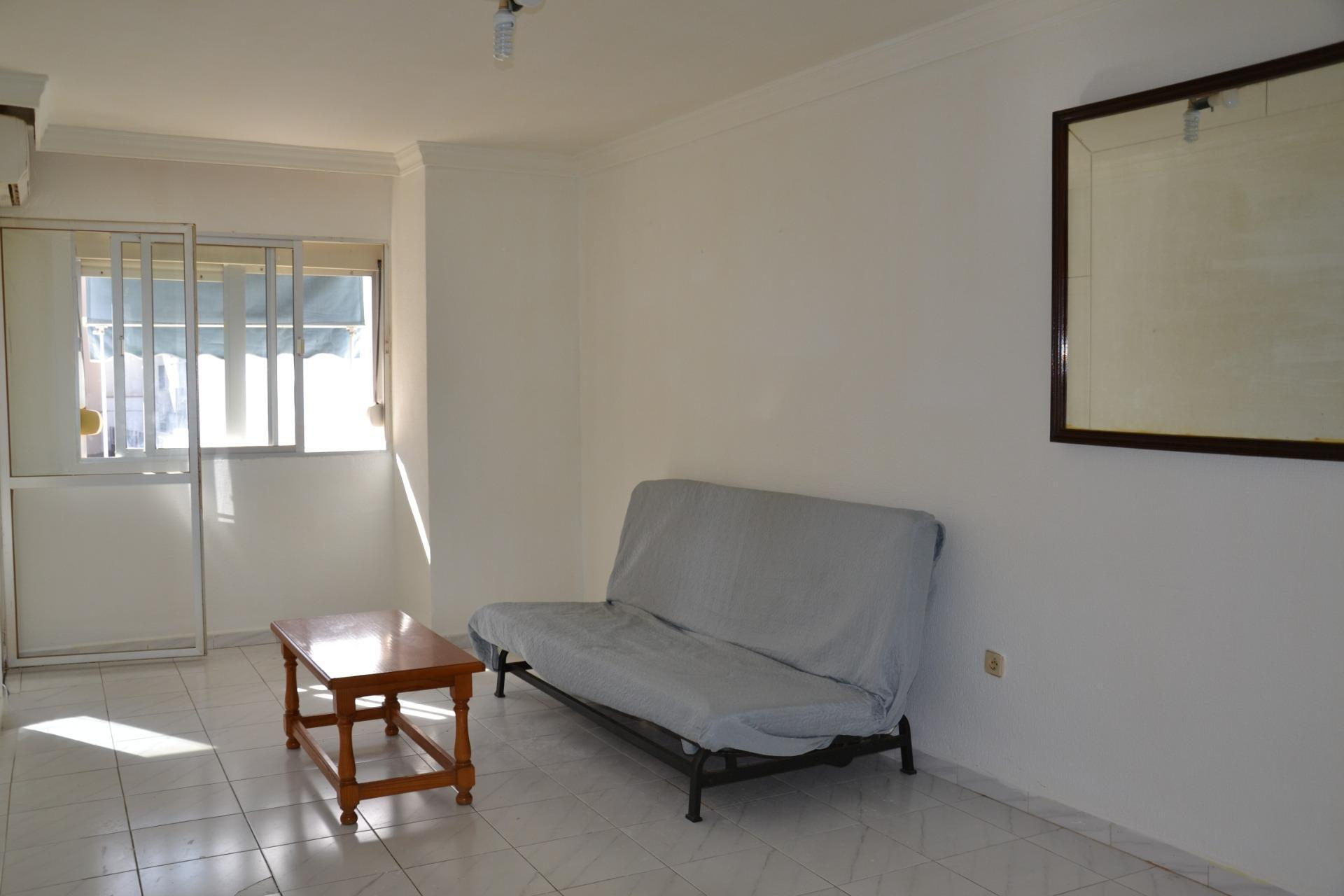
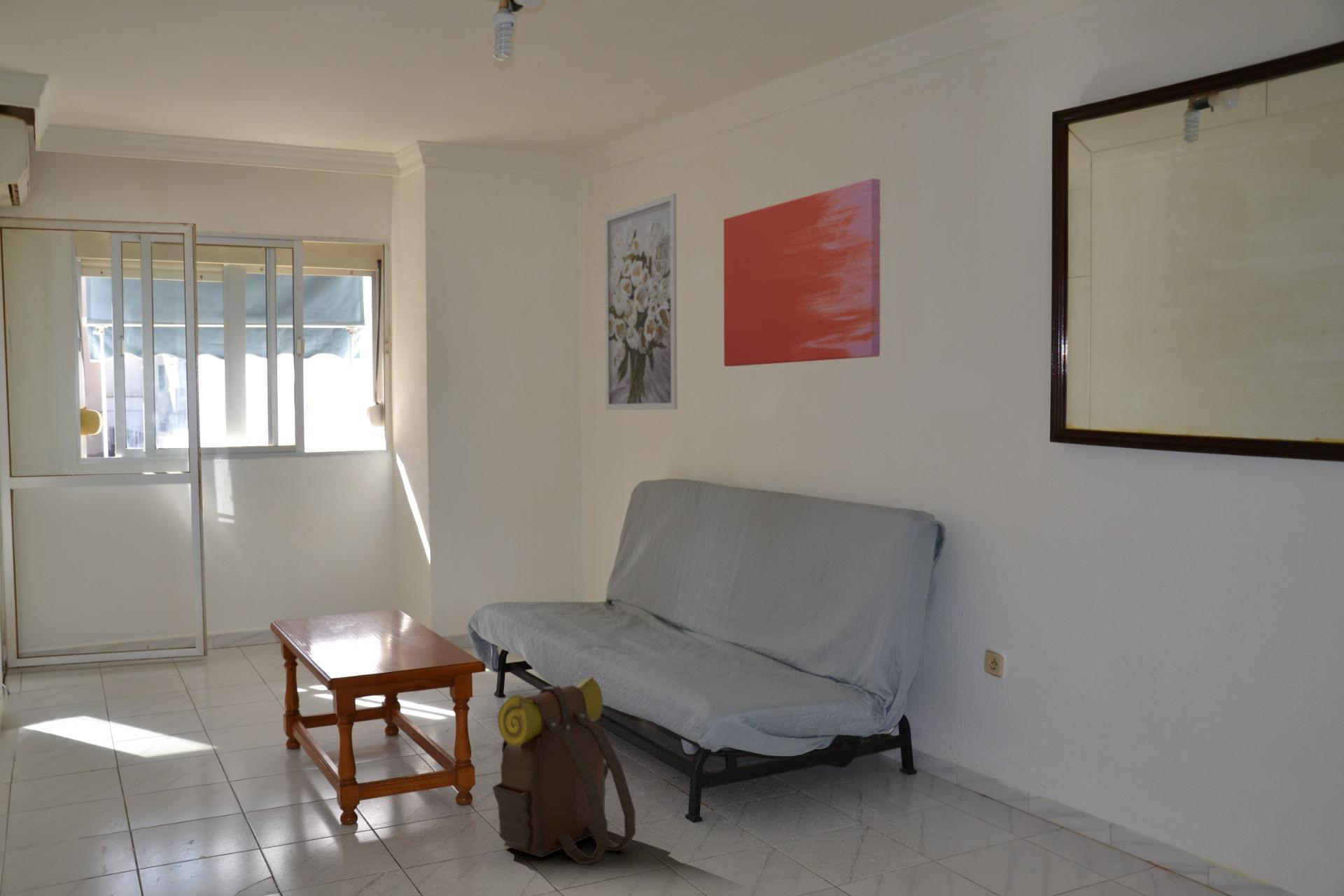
+ wall art (639, 307)
+ wall art (794, 281)
+ backpack (568, 767)
